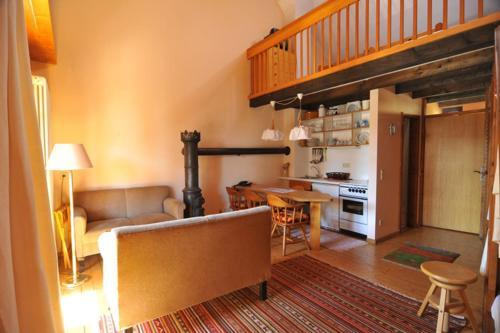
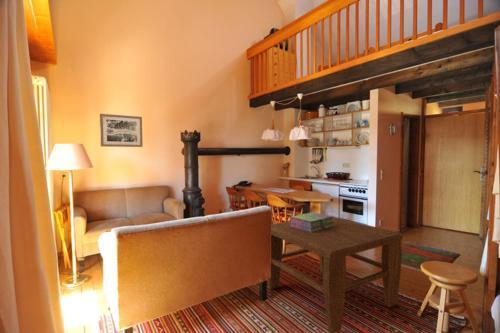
+ wall art (122, 131)
+ coffee table (328, 262)
+ stack of books (311, 220)
